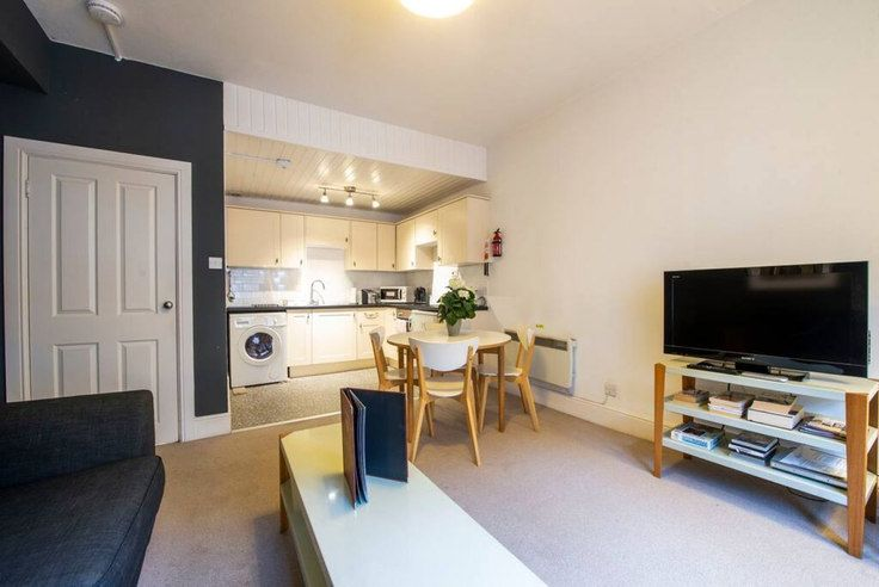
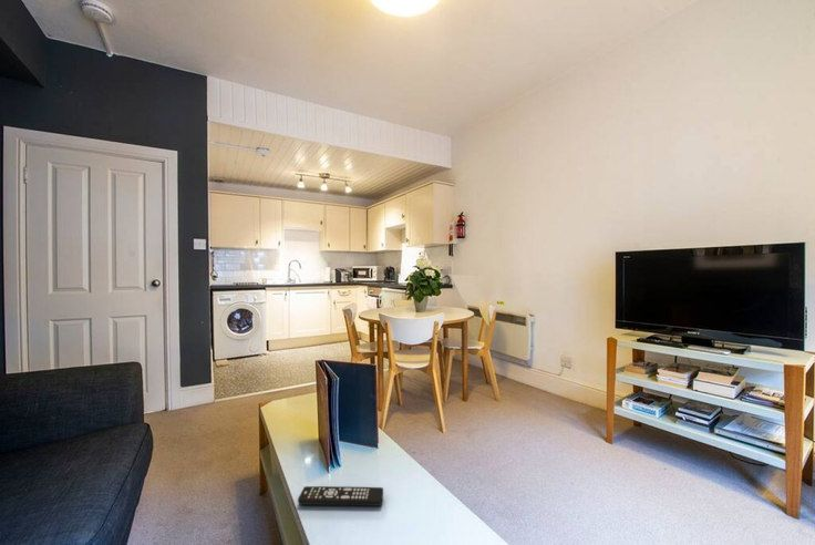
+ remote control (341, 496)
